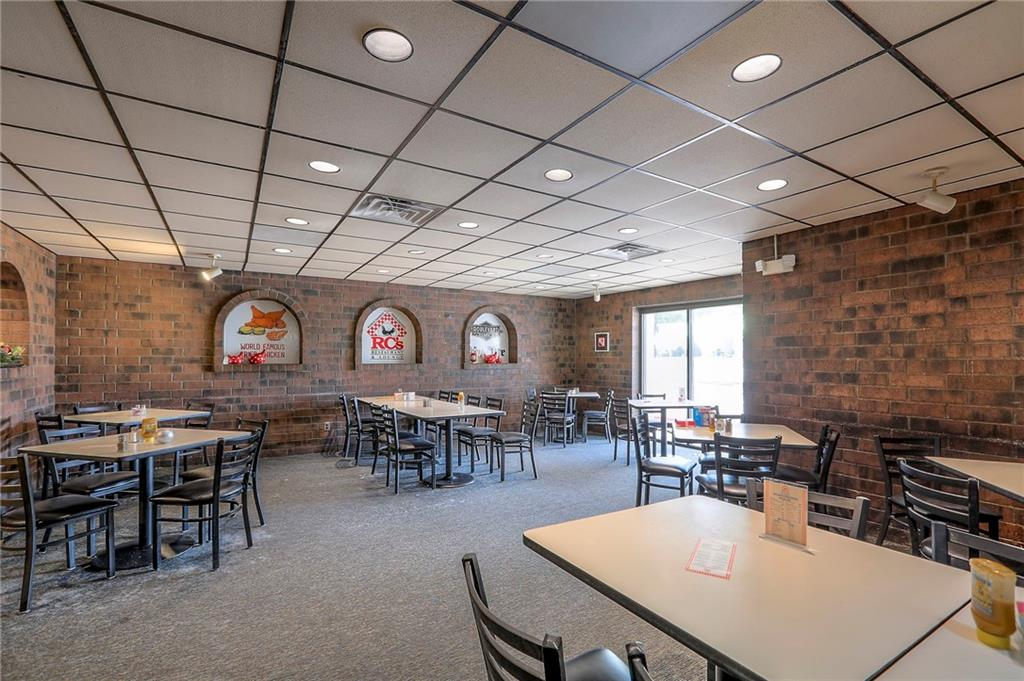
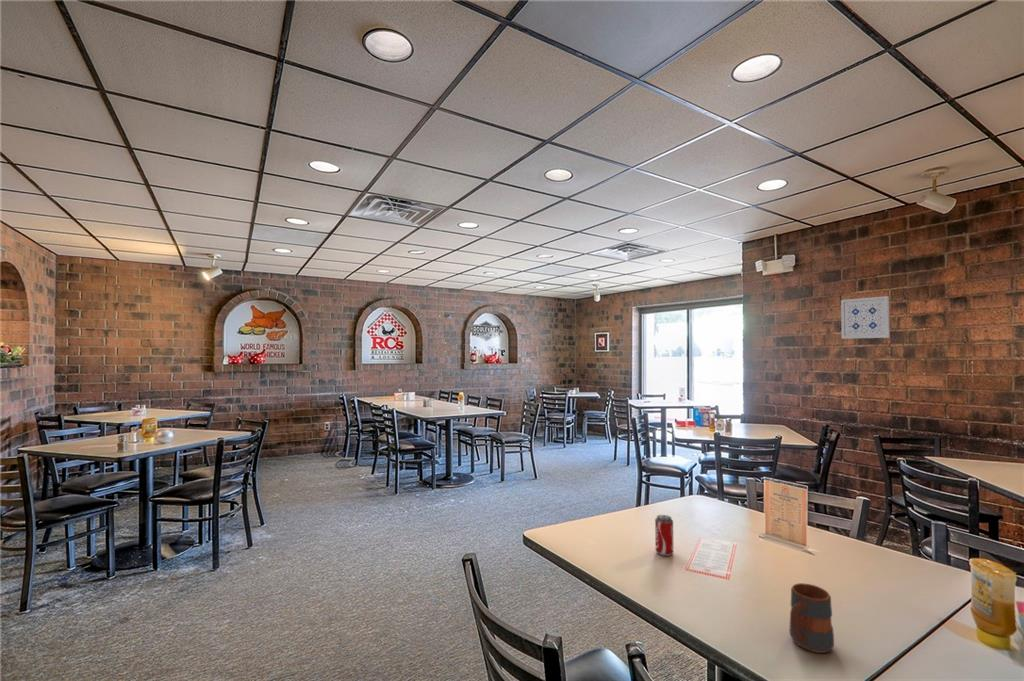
+ beverage can (664, 534)
+ mug (807, 618)
+ wall art (864, 318)
